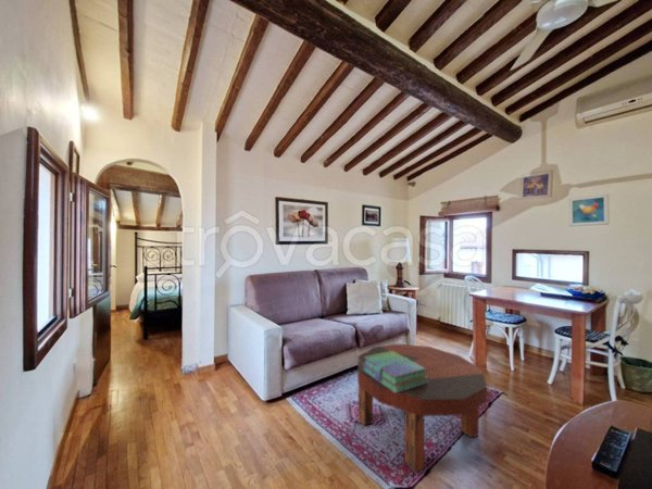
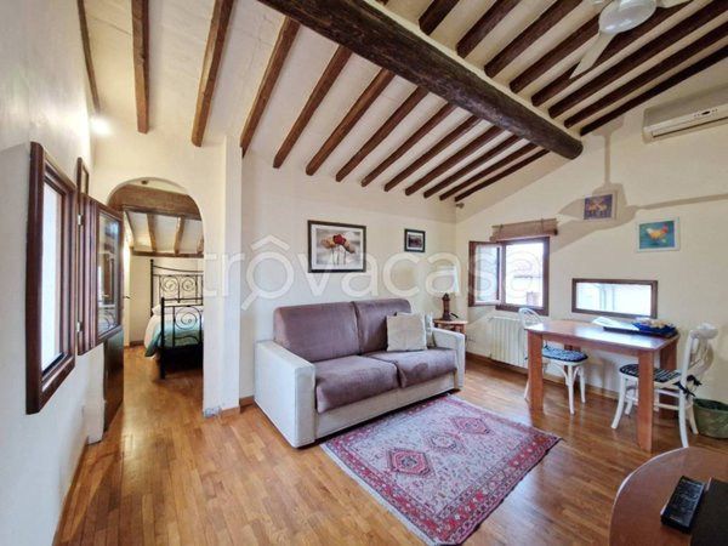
- coffee table (417, 396)
- stack of books (393, 368)
